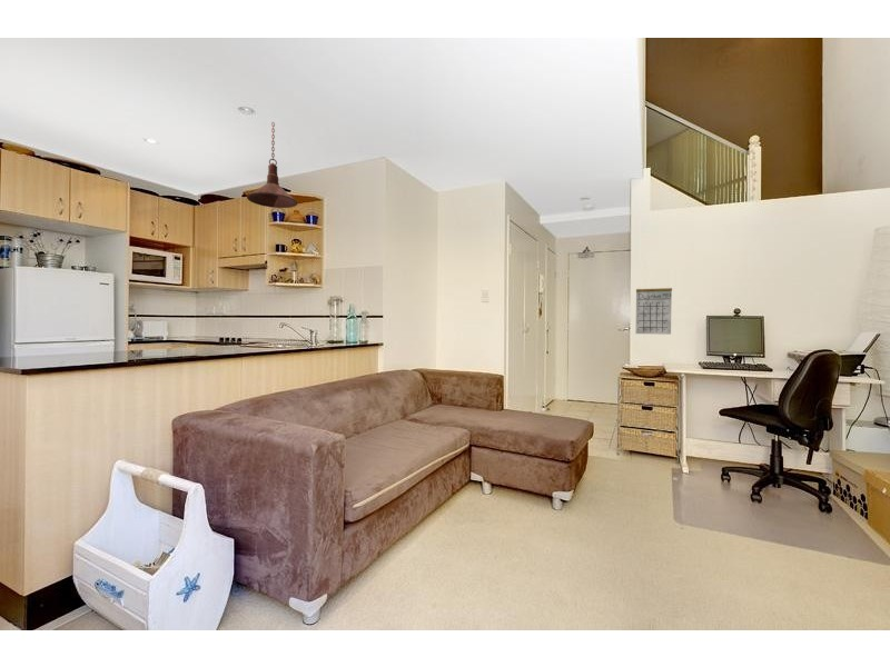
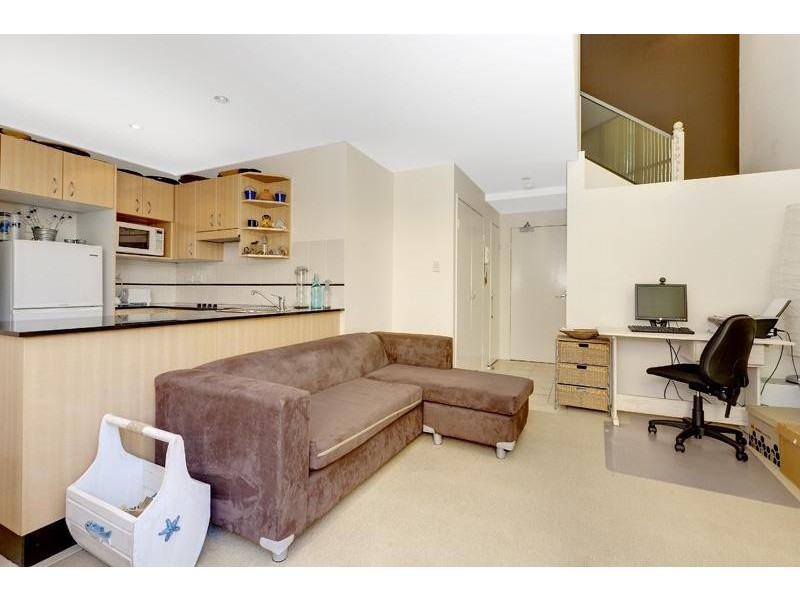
- pendant light (273, 159)
- calendar (653, 306)
